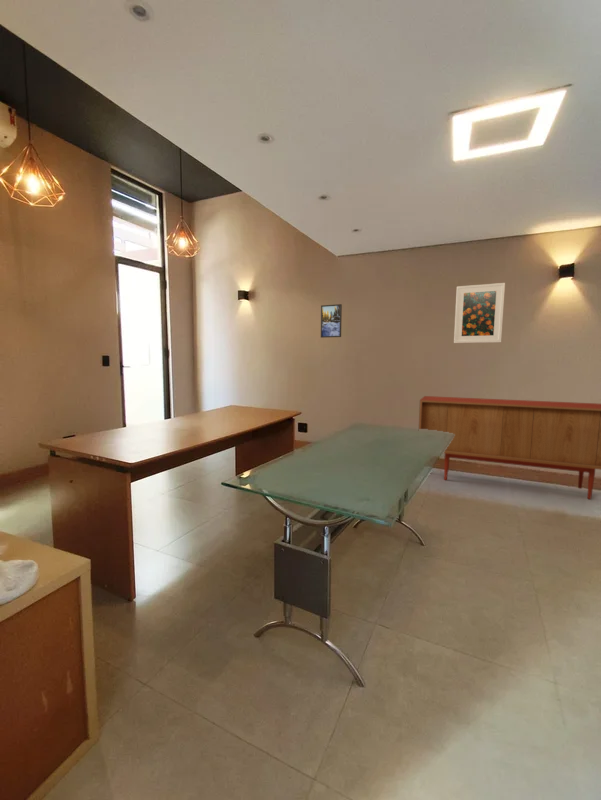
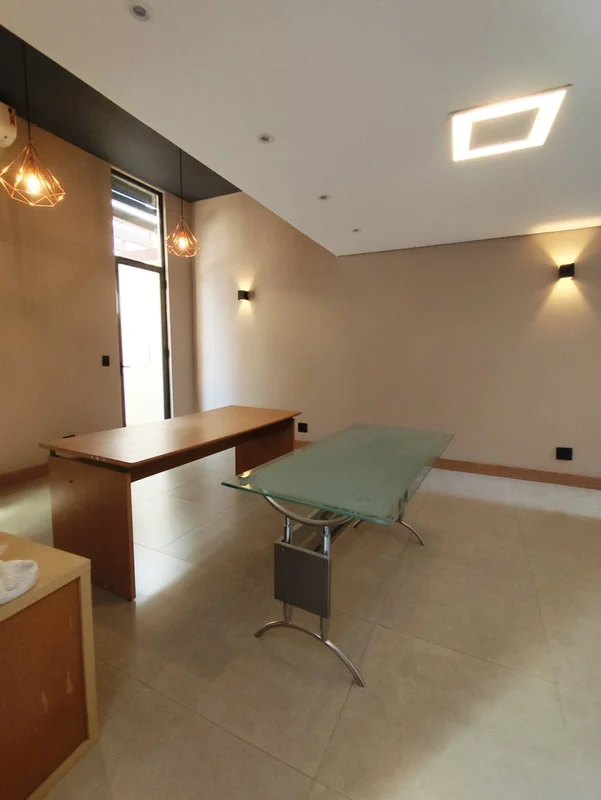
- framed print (478, 314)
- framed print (331, 321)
- sideboard (513, 443)
